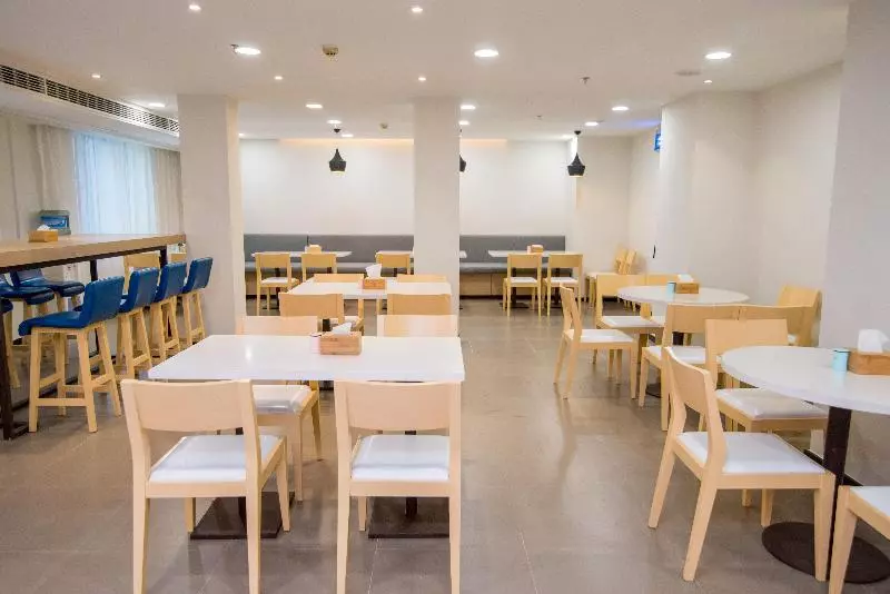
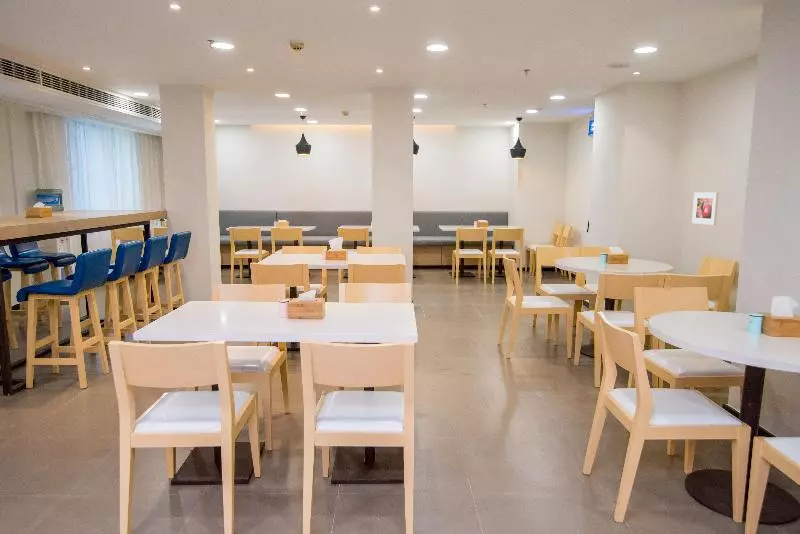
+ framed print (704, 208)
